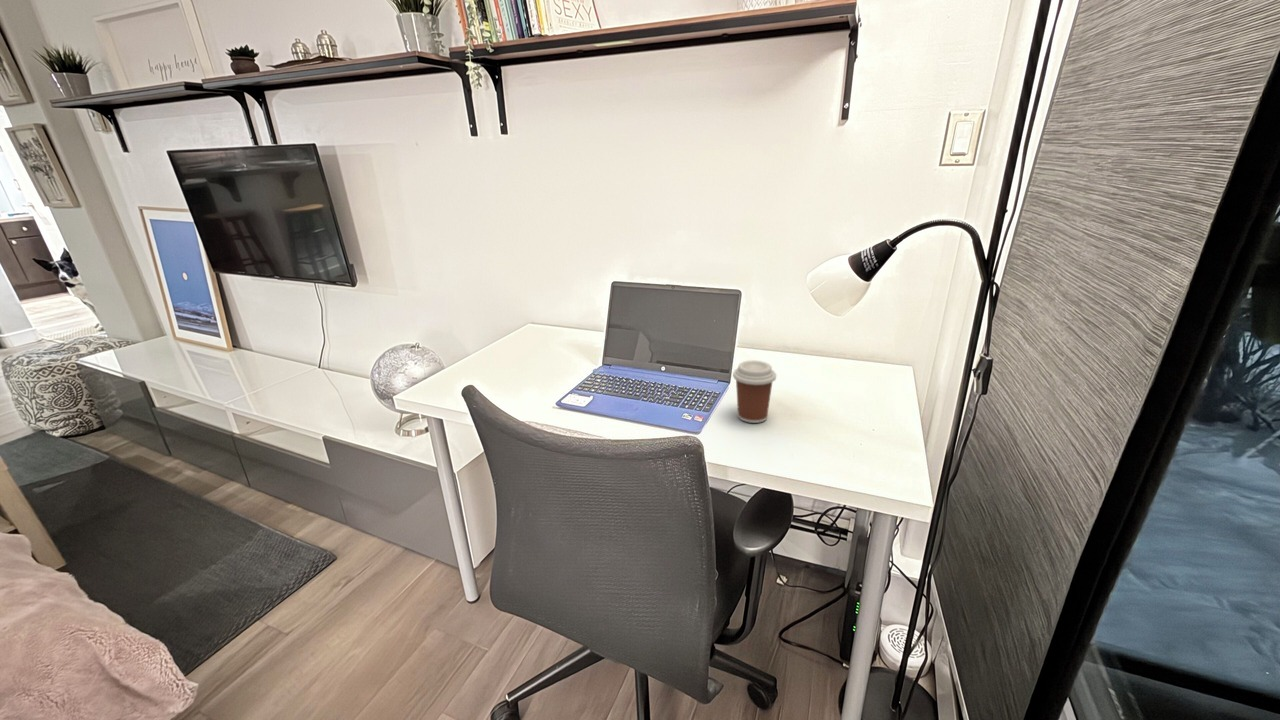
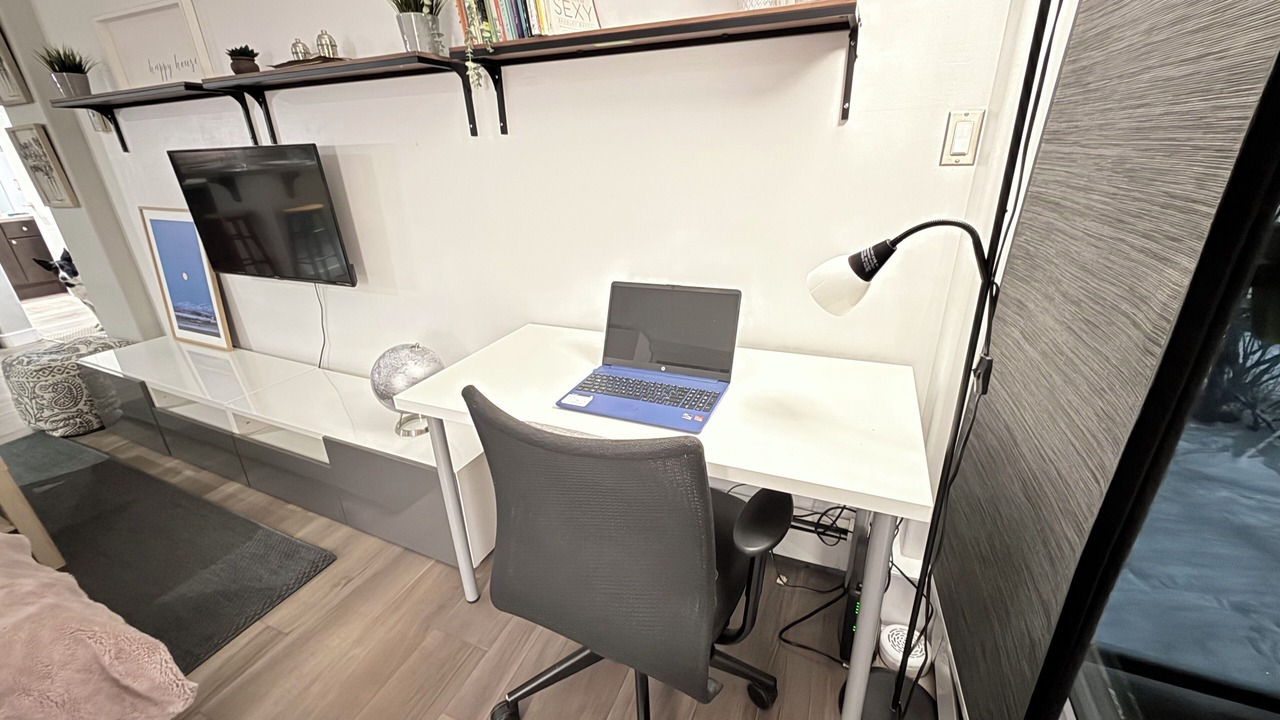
- coffee cup (753, 391)
